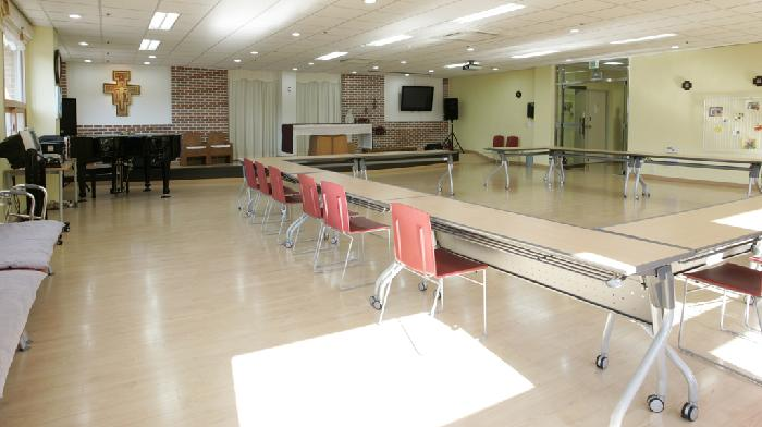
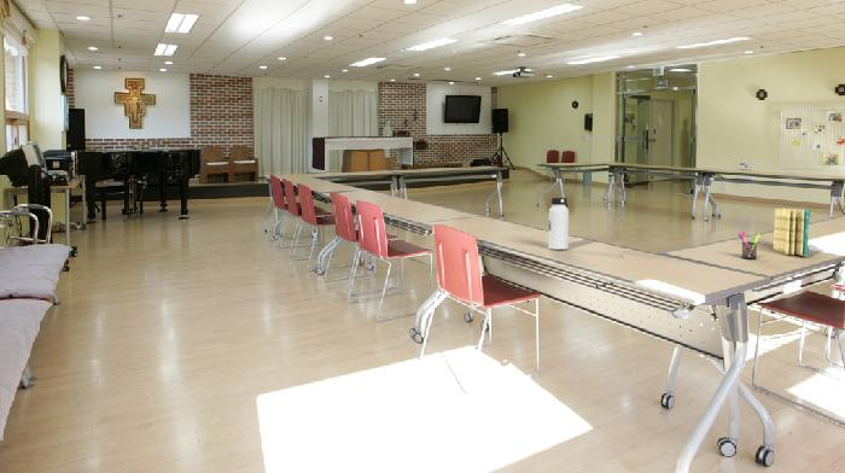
+ pen holder (748, 244)
+ water bottle (558, 222)
+ book (791, 230)
